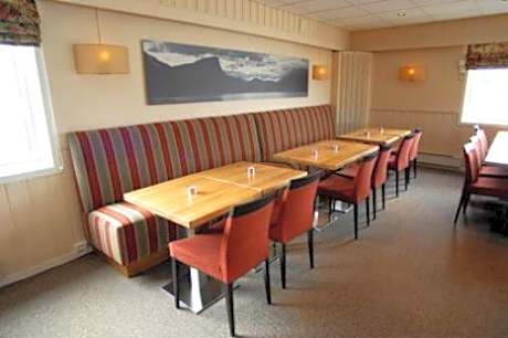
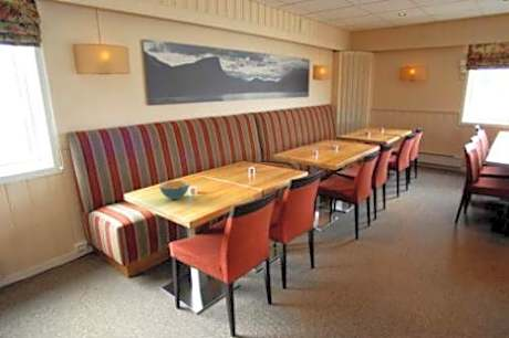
+ cereal bowl (175, 191)
